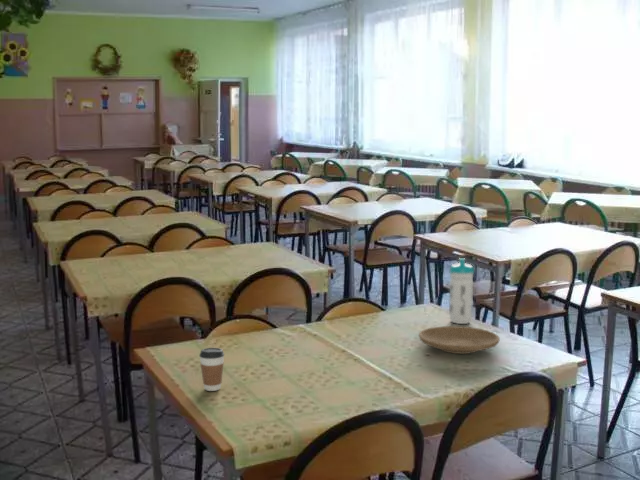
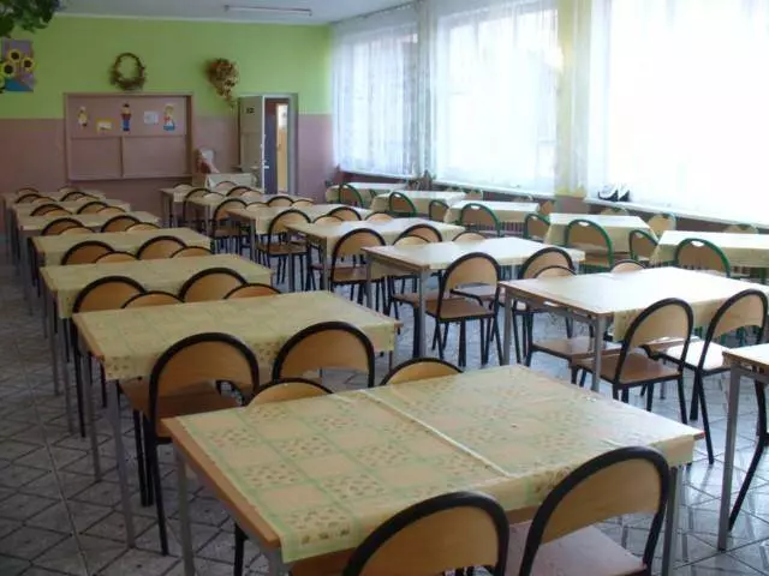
- coffee cup (212, 369)
- water bottle (461, 290)
- plate (458, 341)
